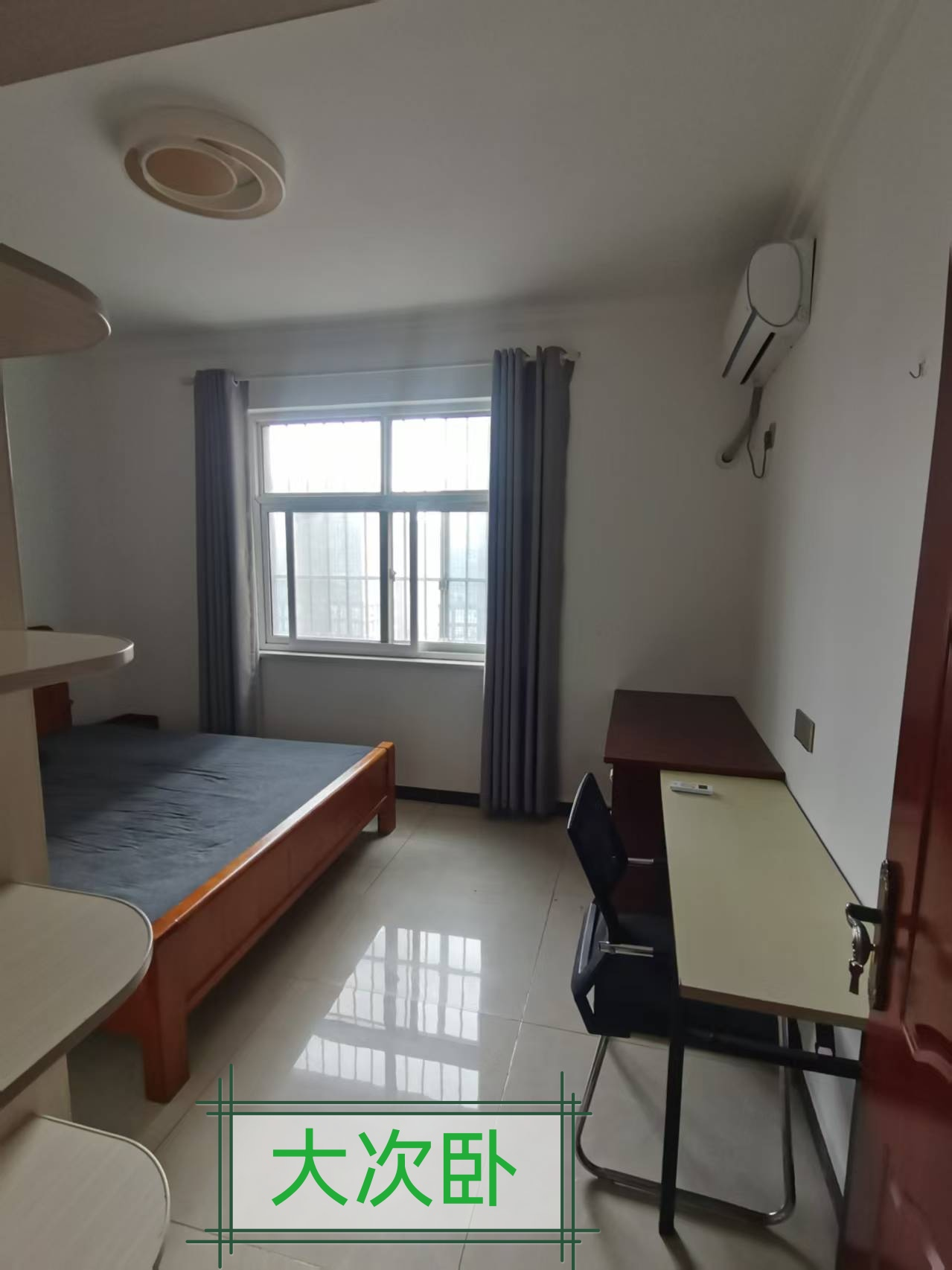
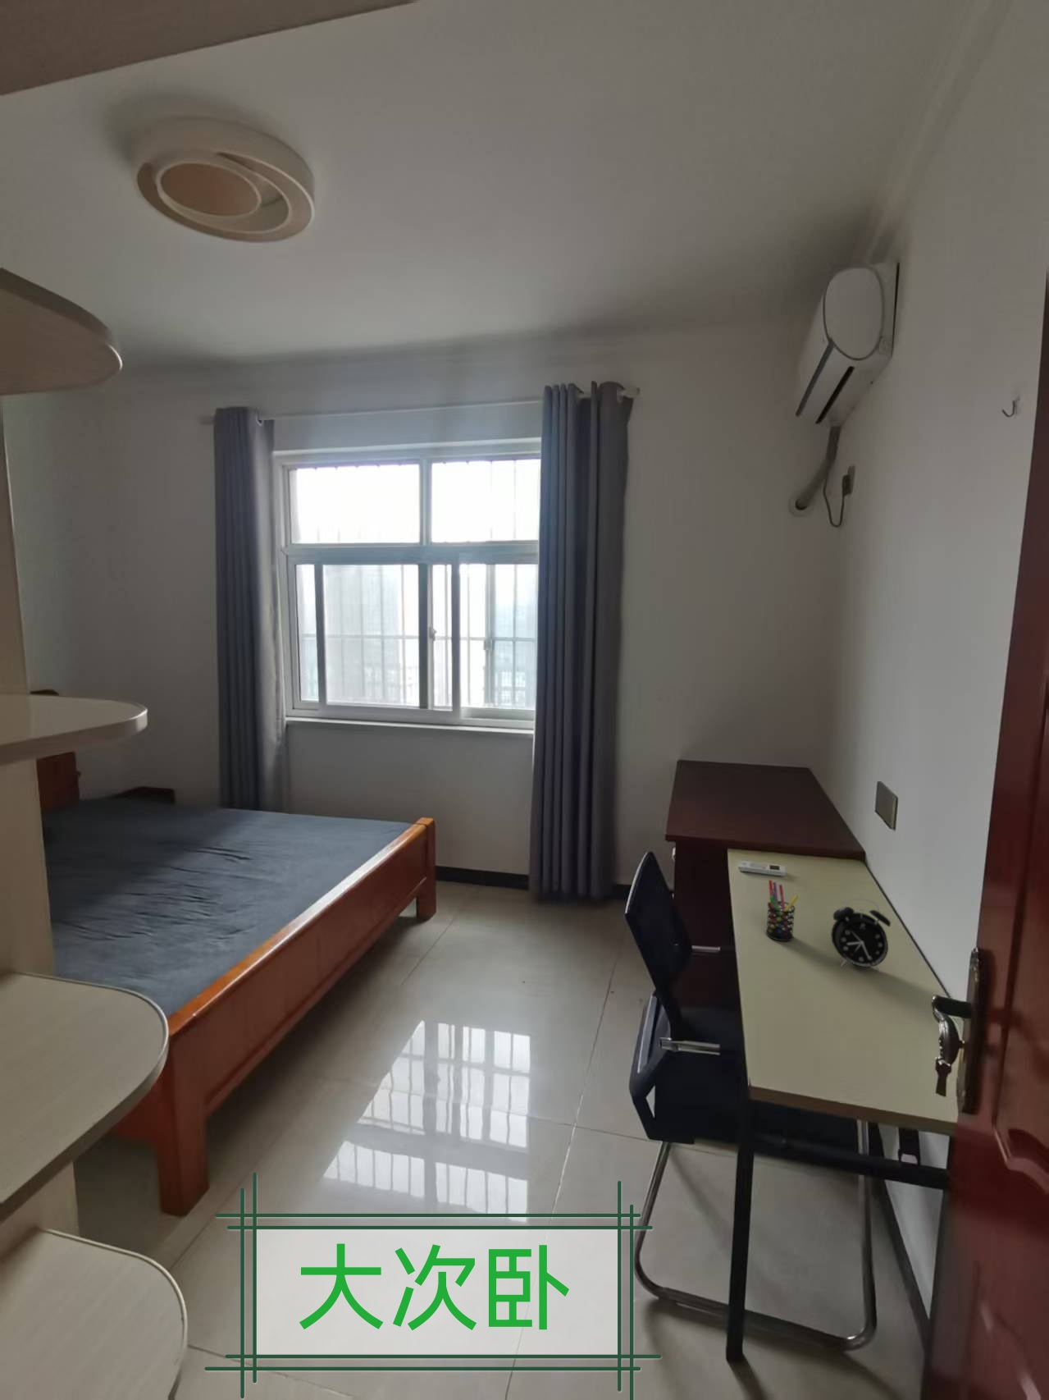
+ pen holder (778, 909)
+ alarm clock (861, 934)
